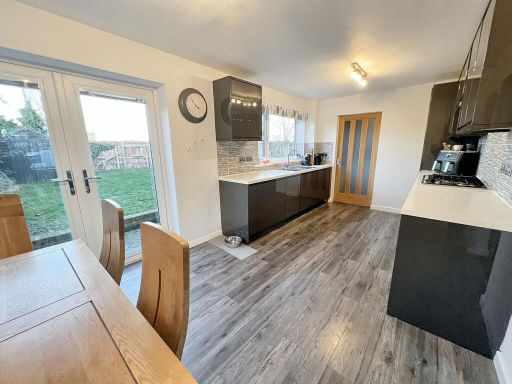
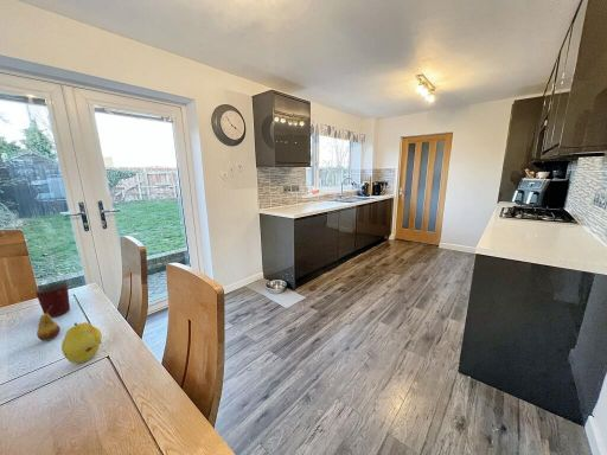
+ mug (56, 301)
+ fruit (45, 322)
+ fruit (82, 340)
